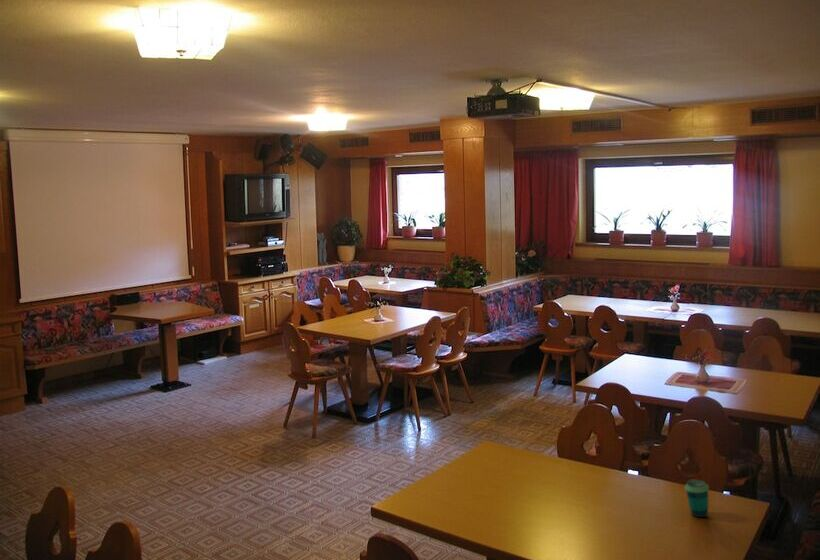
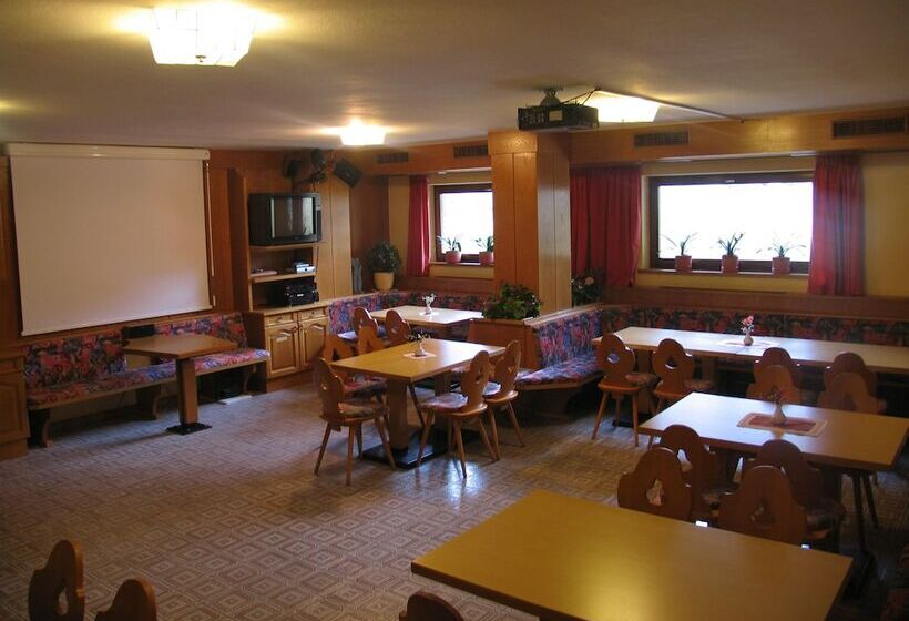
- cup (696, 498)
